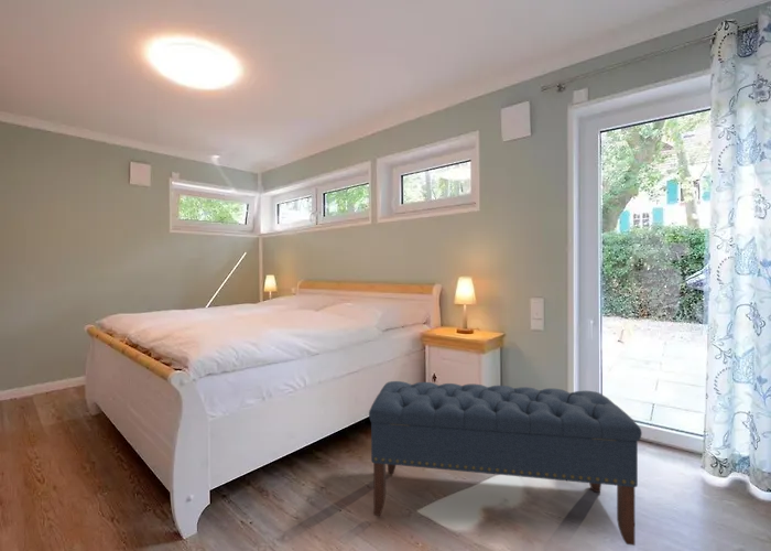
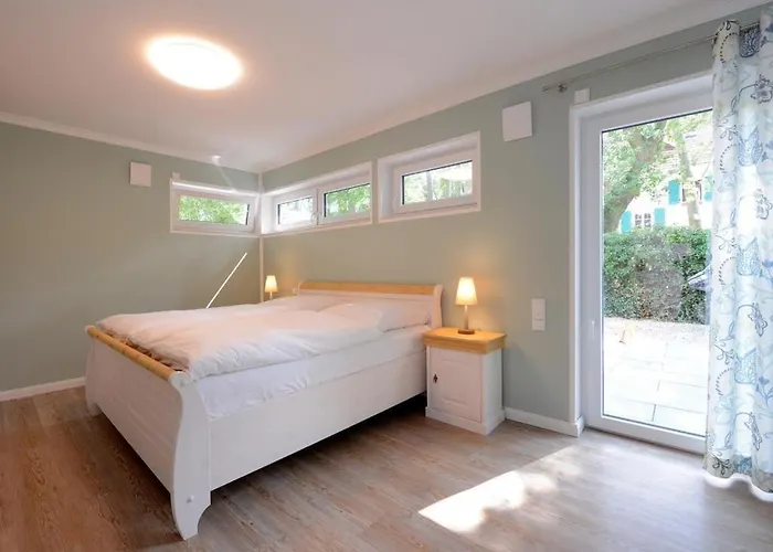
- bench (491, 447)
